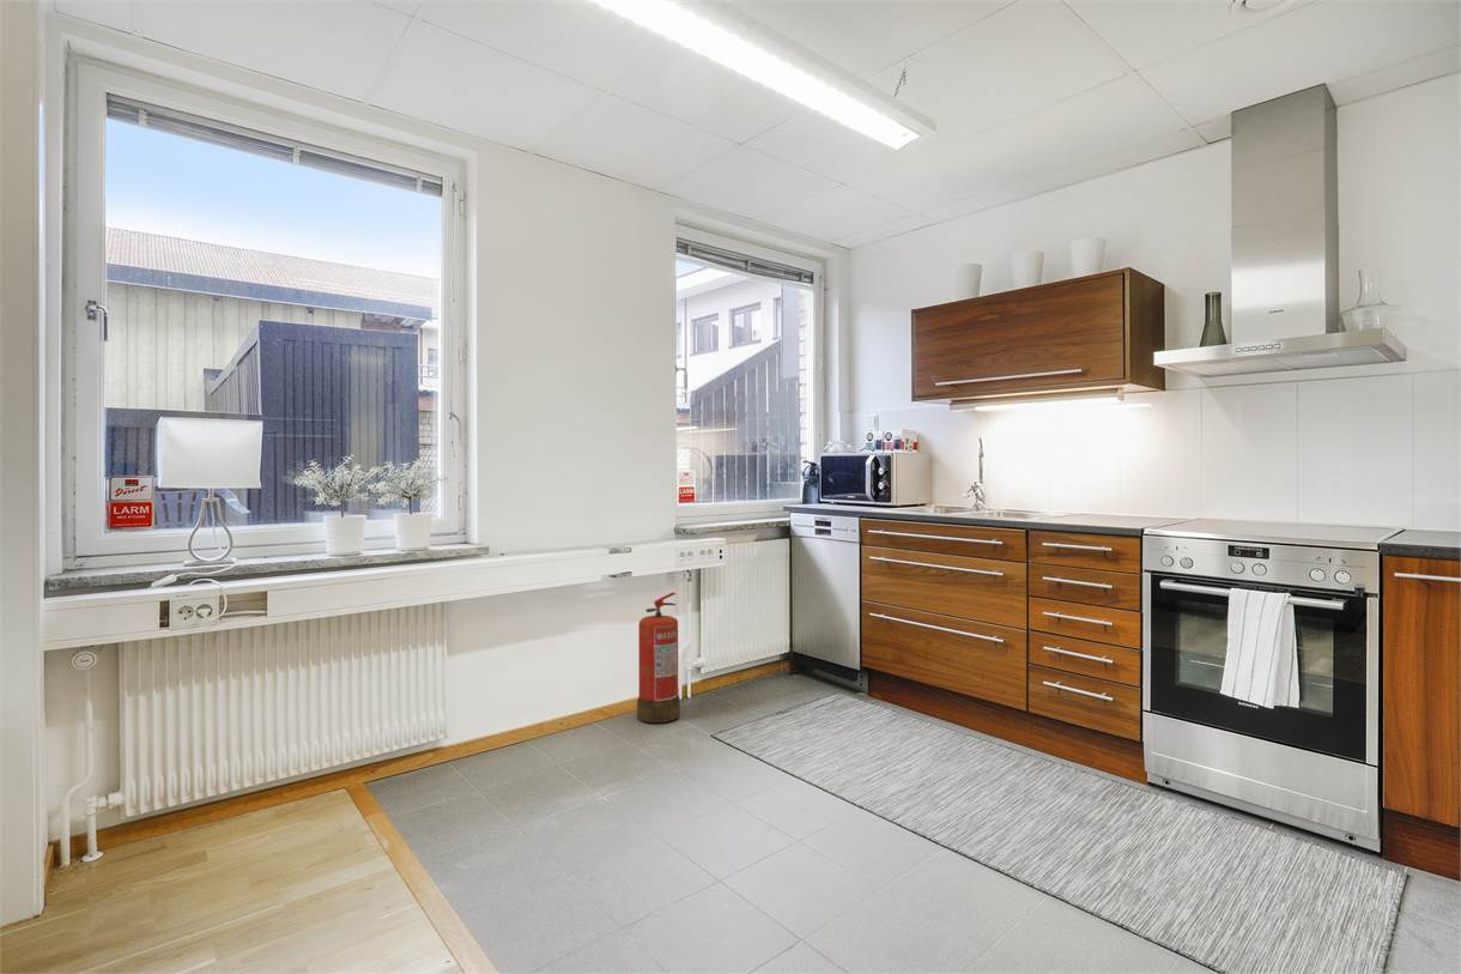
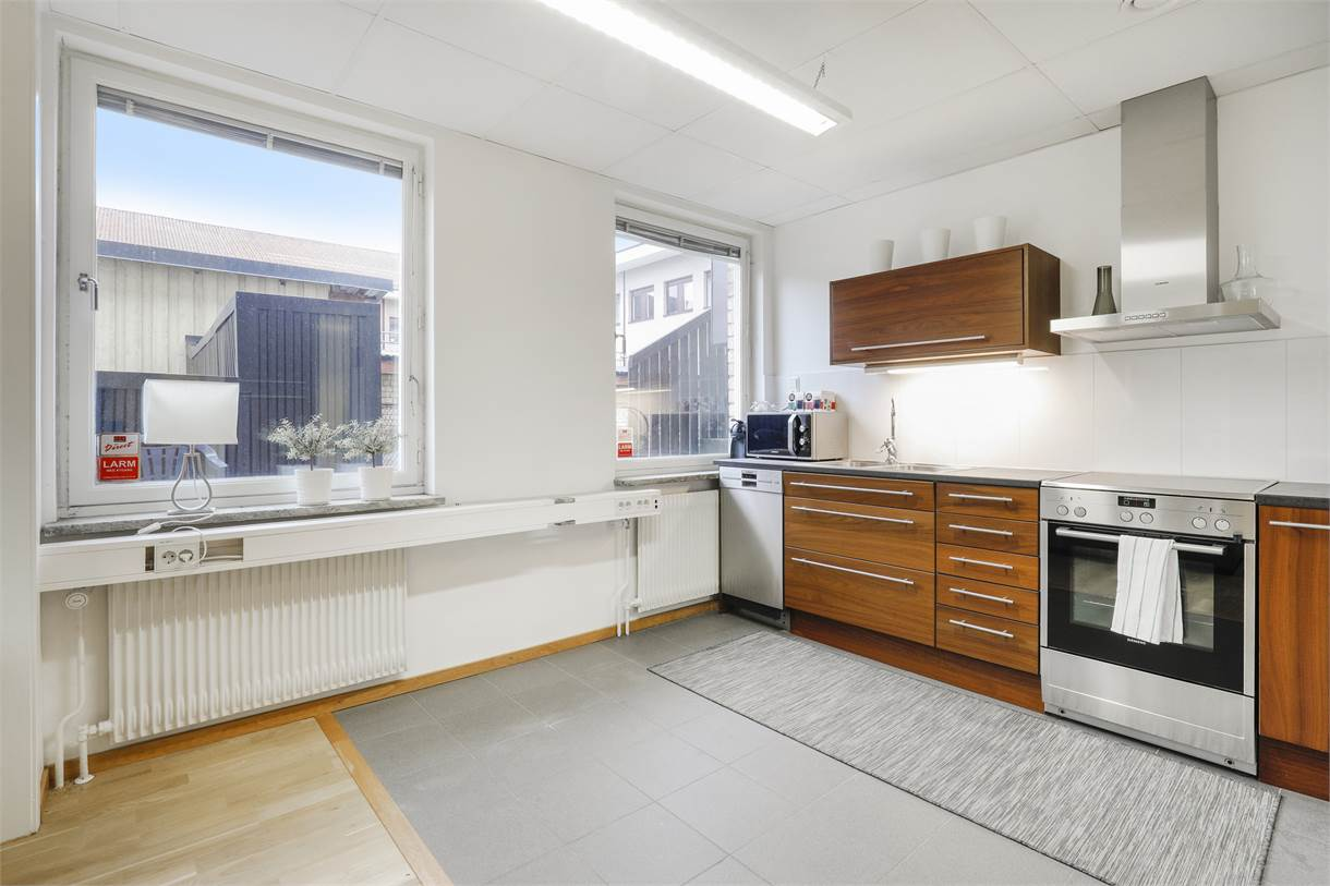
- fire extinguisher (657, 655)
